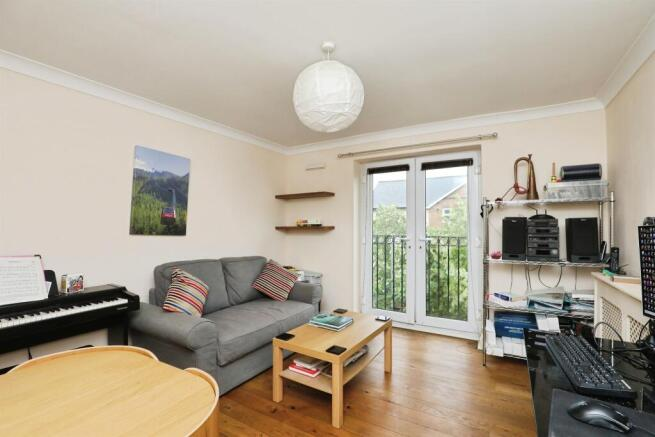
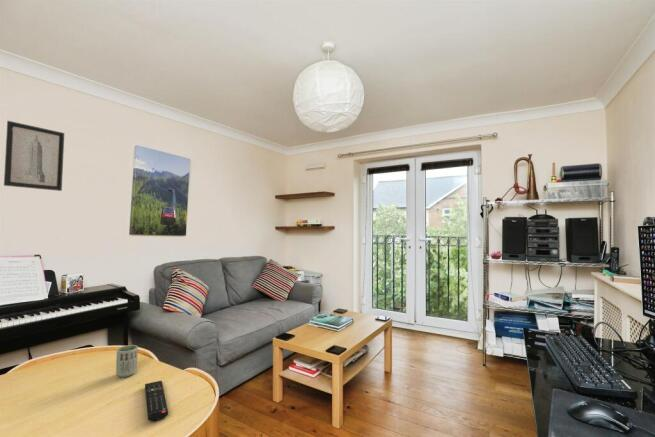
+ remote control (155, 399)
+ wall art (35, 157)
+ cup (127, 361)
